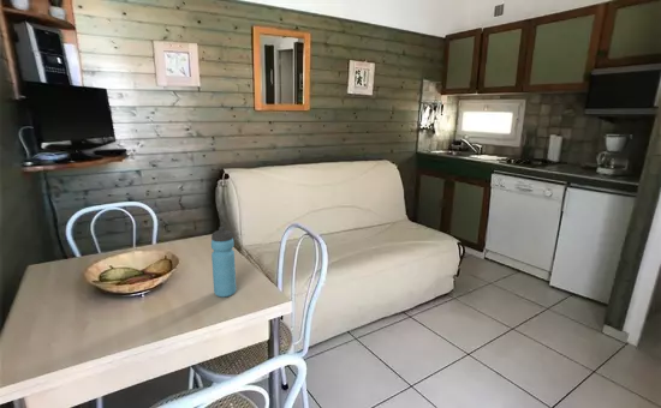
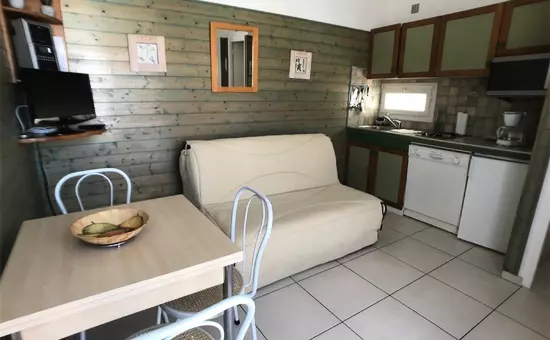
- water bottle (224, 260)
